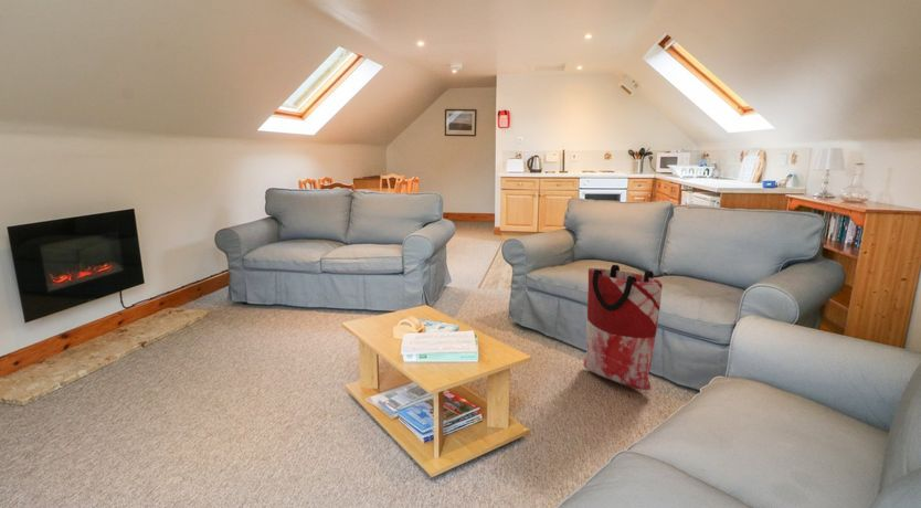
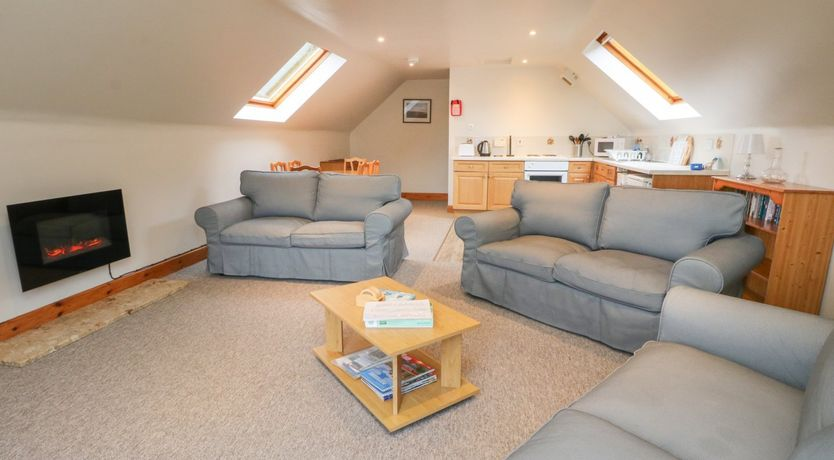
- bag (620, 327)
